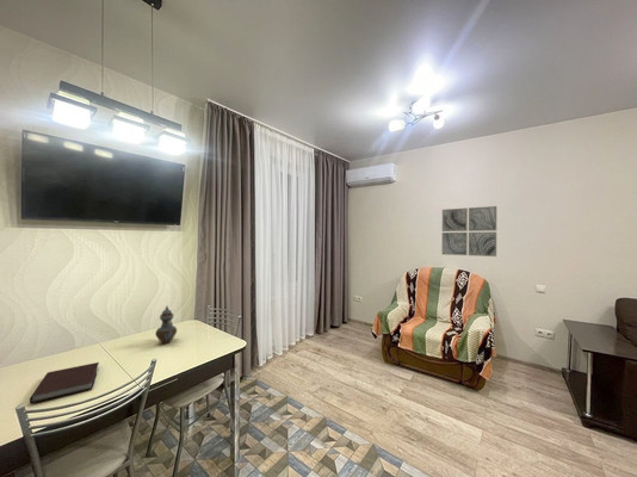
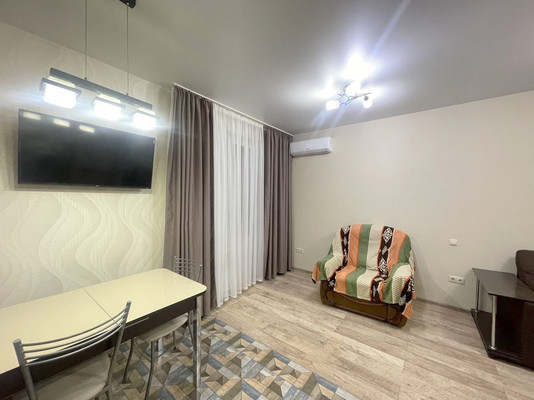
- notebook (68, 380)
- teapot (166, 323)
- wall art (466, 230)
